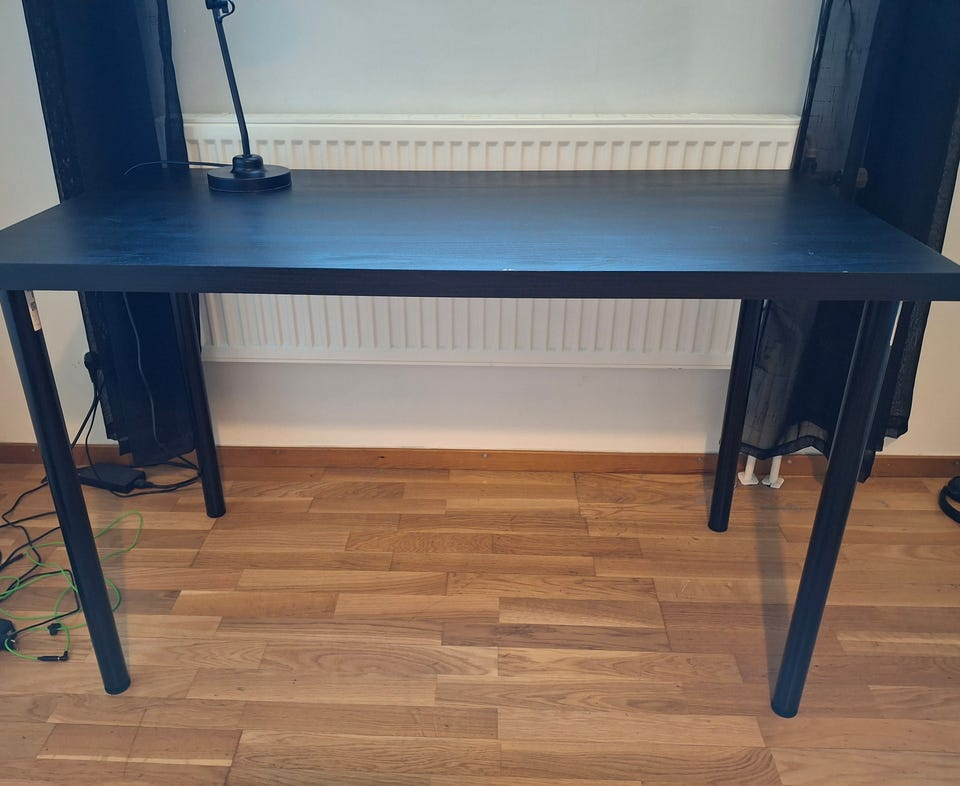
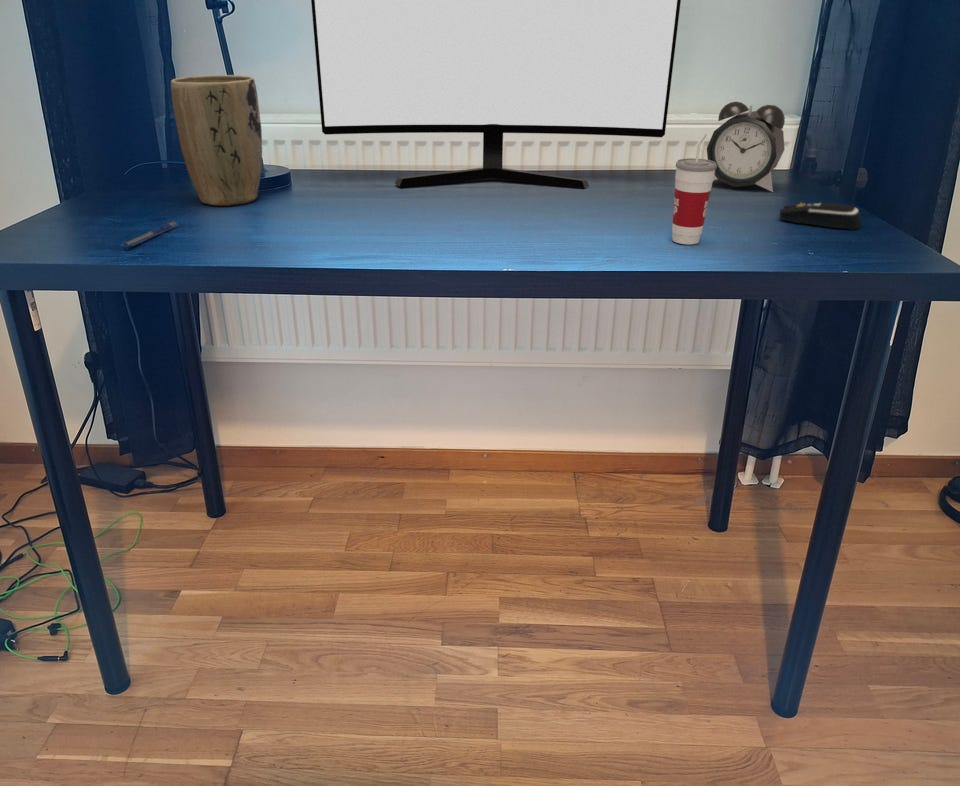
+ cup (692, 188)
+ computer mouse (821, 212)
+ monitor (494, 79)
+ pen (150, 233)
+ alarm clock (745, 145)
+ plant pot (222, 141)
